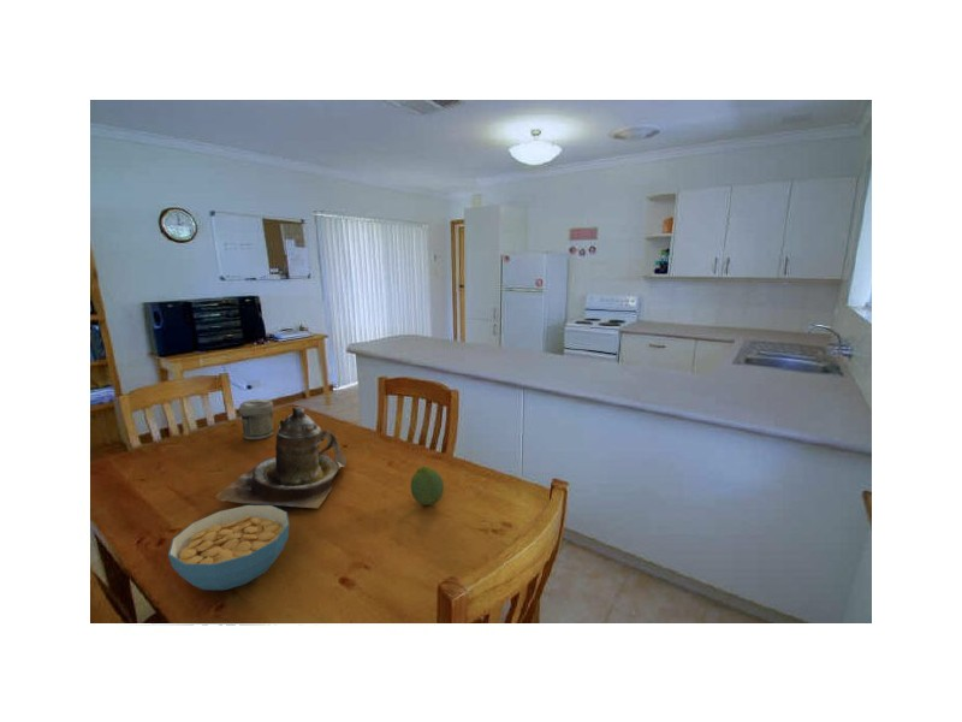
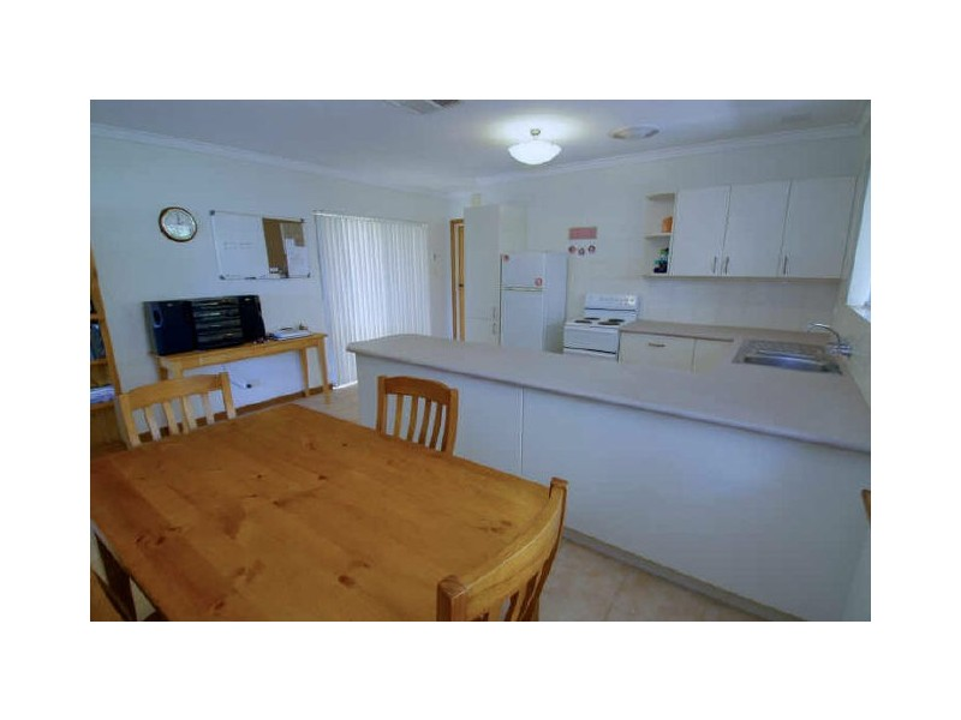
- fruit (427, 485)
- jar (257, 419)
- teapot (286, 446)
- cereal bowl (234, 554)
